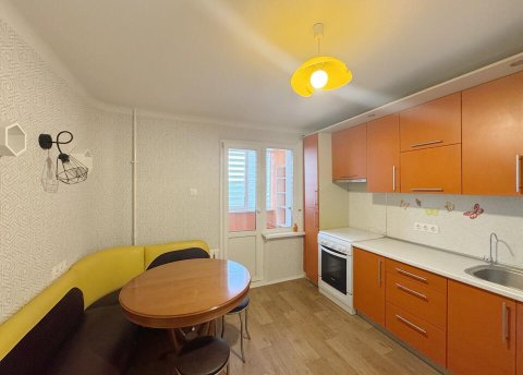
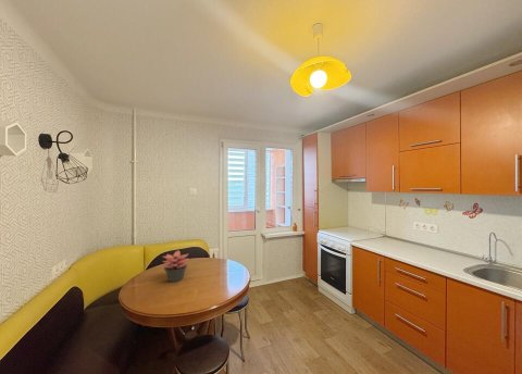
+ succulent plant (175, 266)
